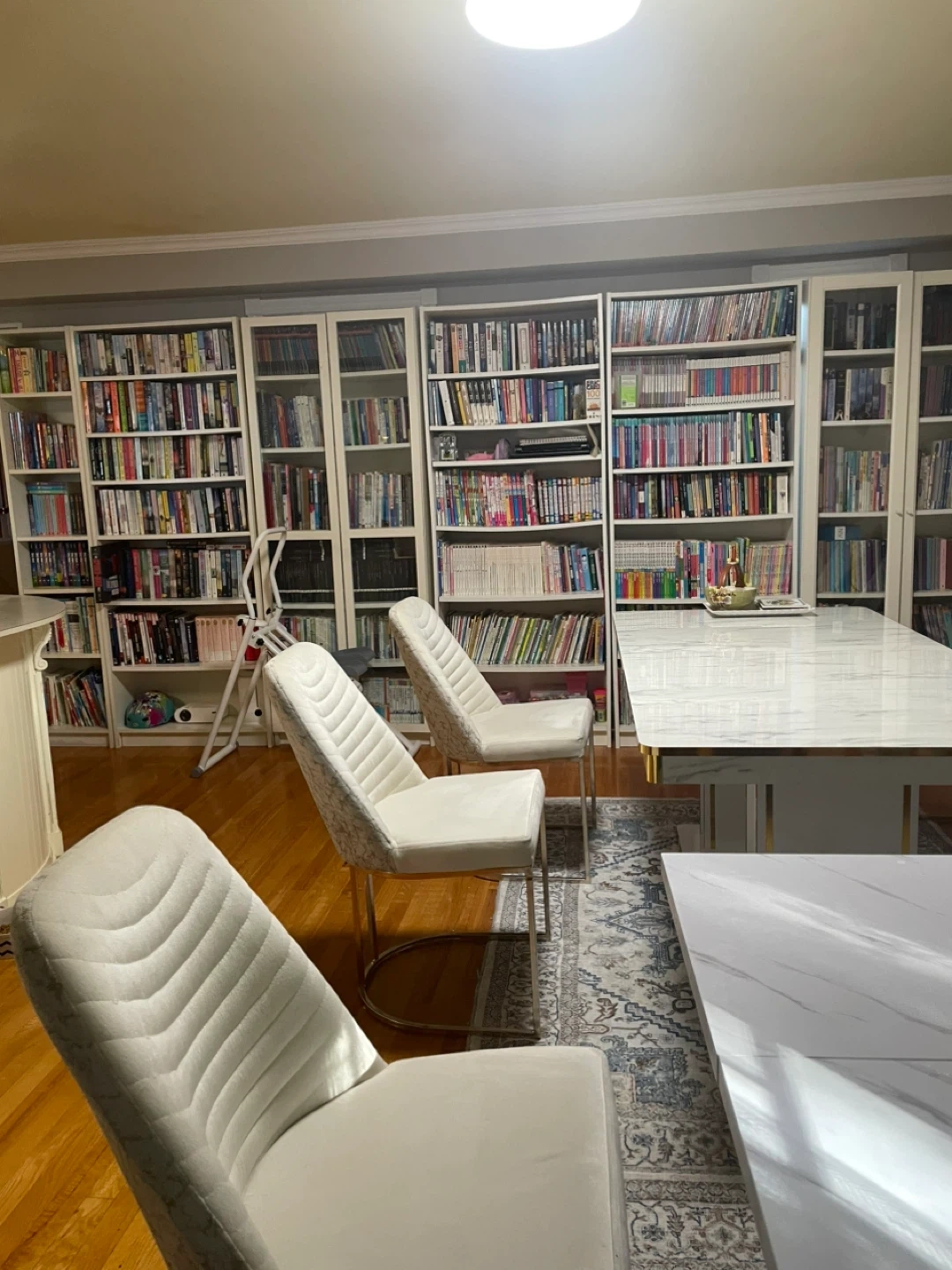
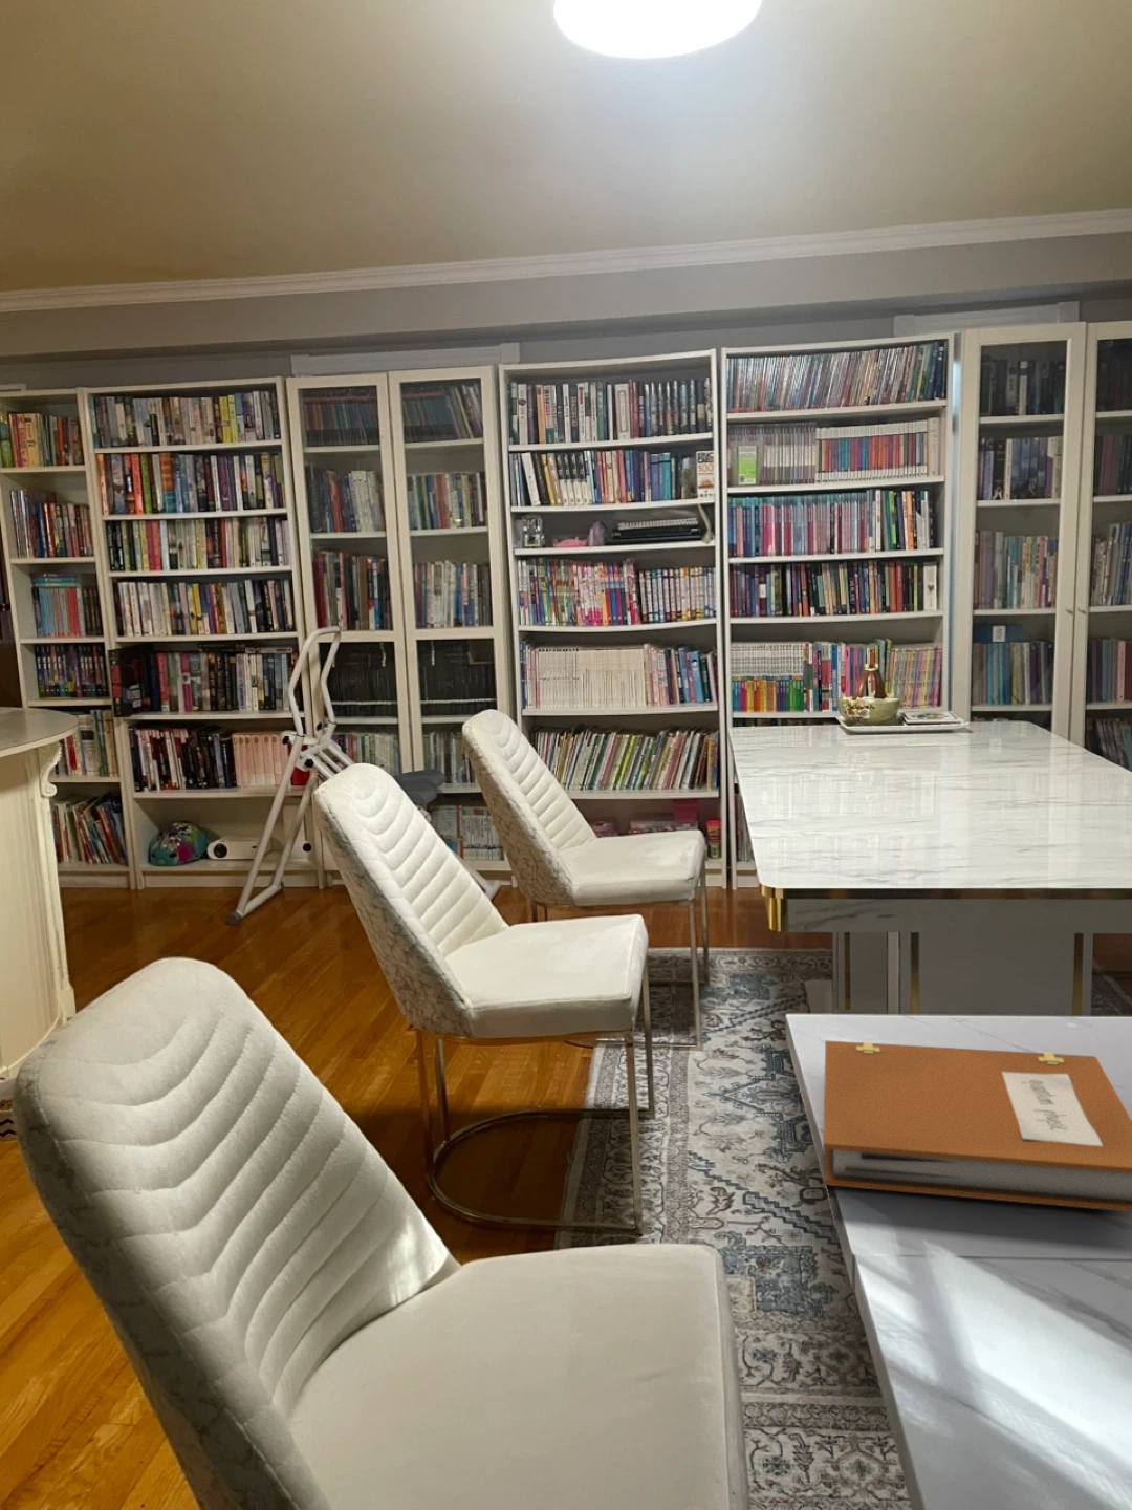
+ notebook (976, 1113)
